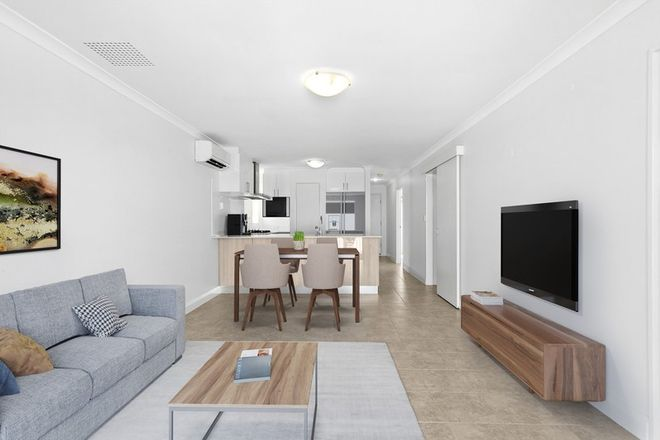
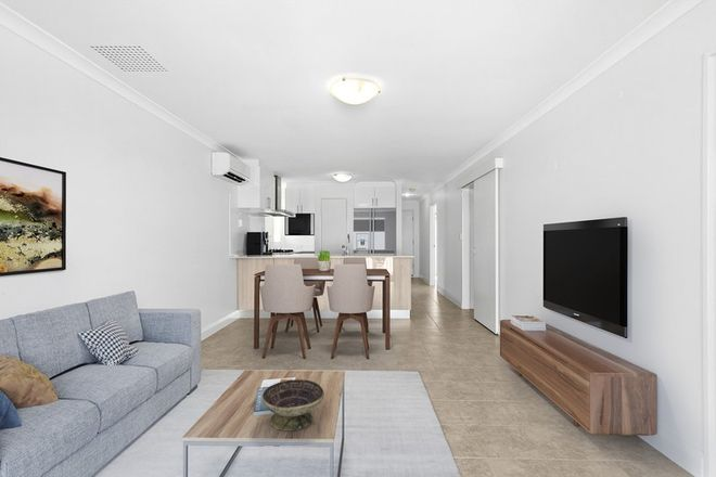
+ decorative bowl (293, 405)
